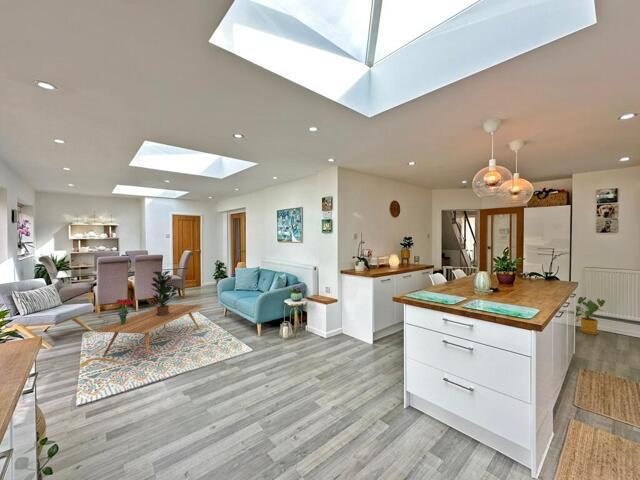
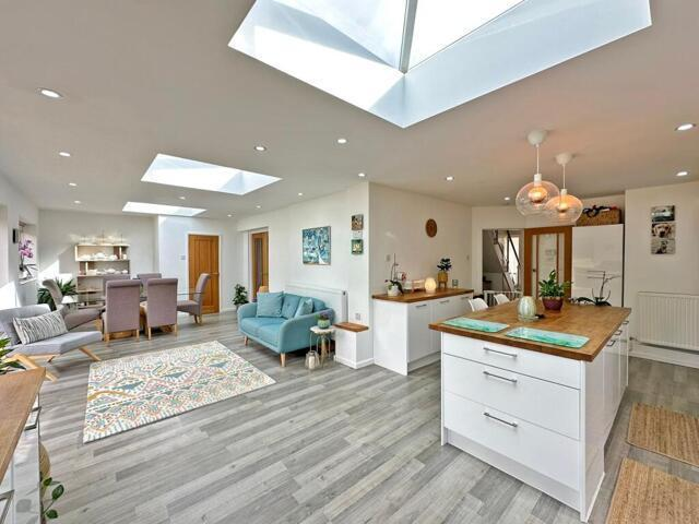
- house plant (587, 315)
- potted plant (165, 292)
- coffee table (157, 327)
- bouquet (124, 311)
